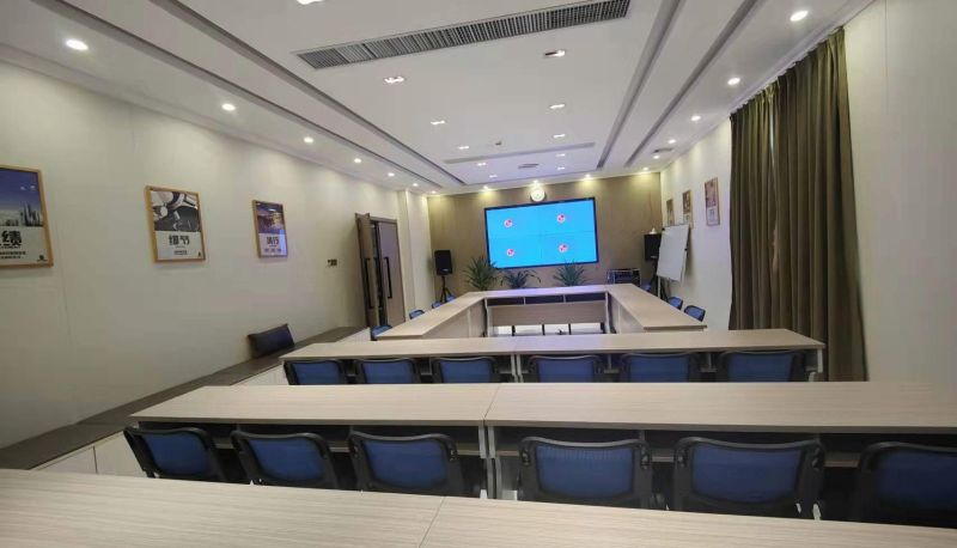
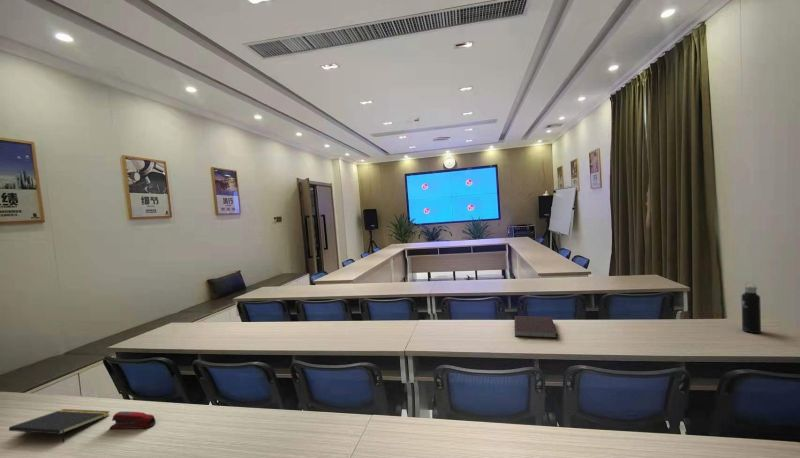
+ notebook (534, 326)
+ stapler (132, 419)
+ water bottle (750, 306)
+ notepad (61, 420)
